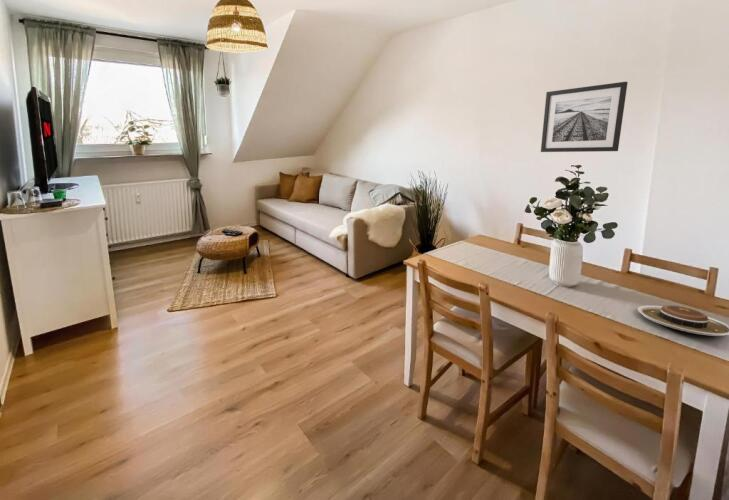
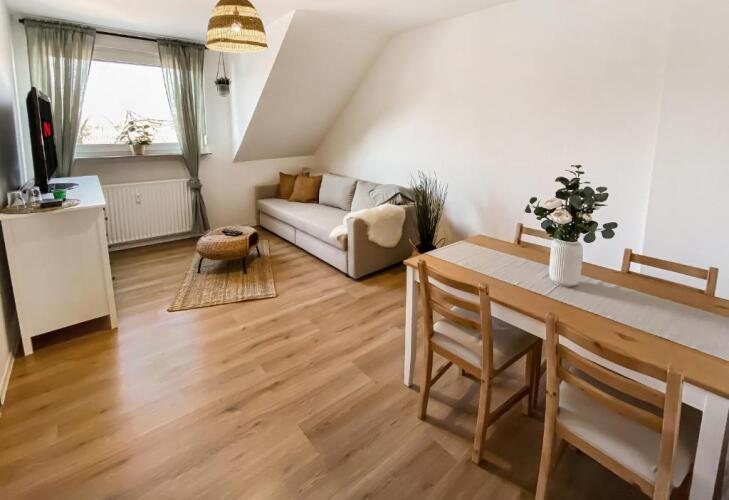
- plate (683, 317)
- wall art (580, 120)
